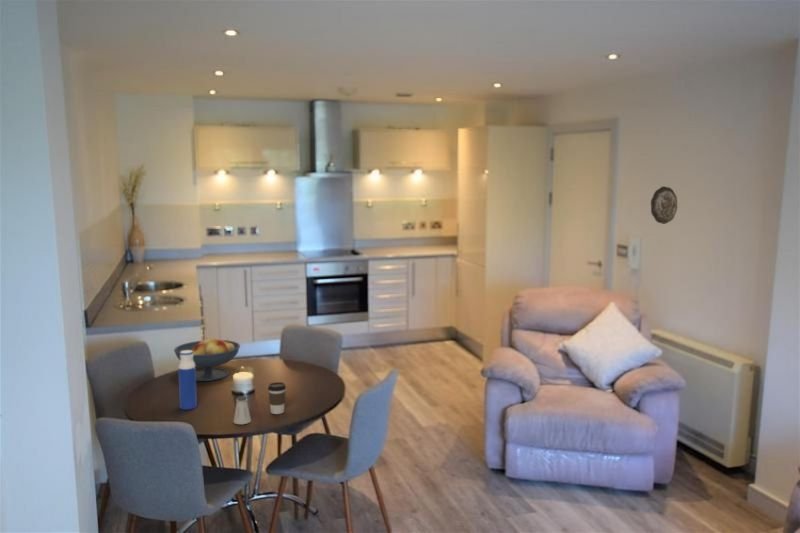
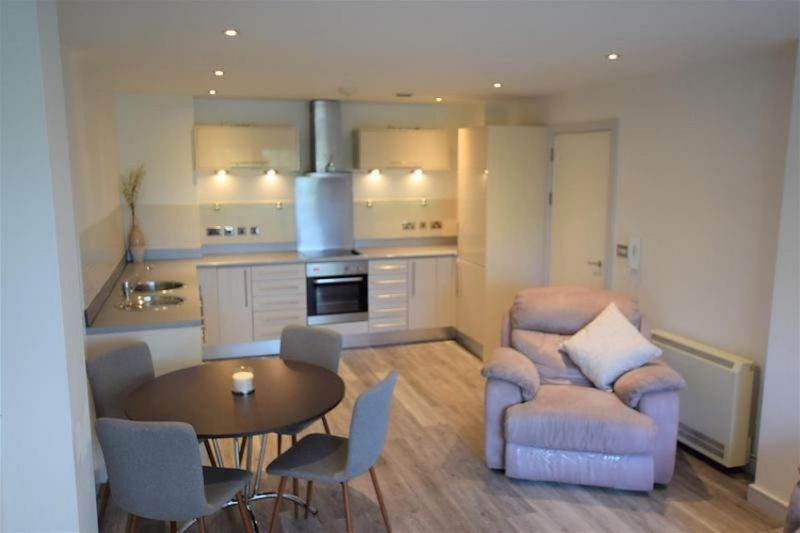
- saltshaker (242, 409)
- water bottle (187, 379)
- fruit bowl (207, 356)
- coffee cup (277, 398)
- decorative plate (665, 205)
